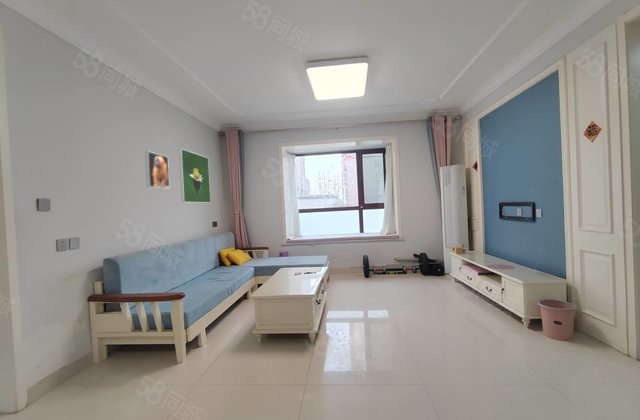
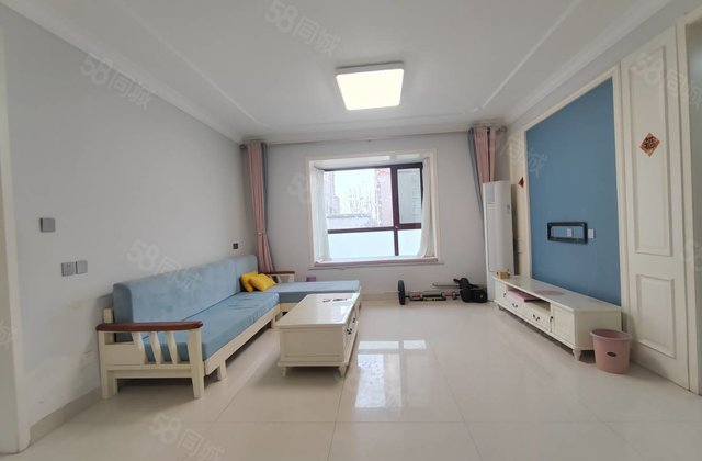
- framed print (196, 178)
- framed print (157, 171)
